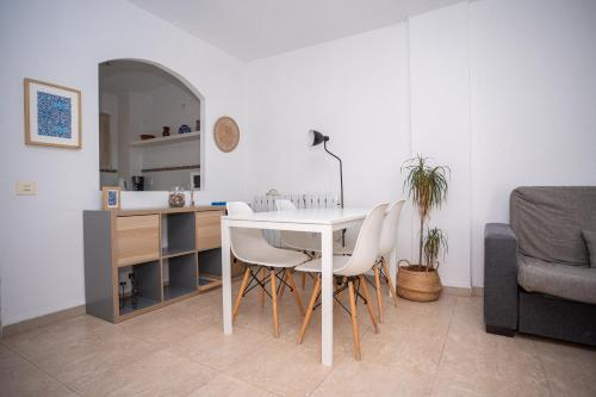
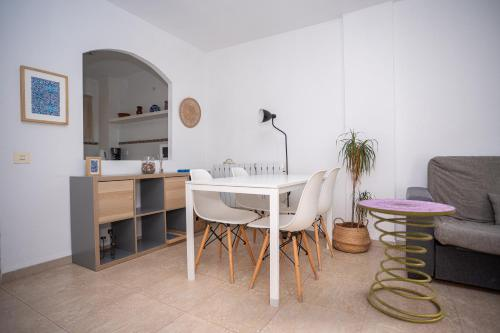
+ side table (405, 251)
